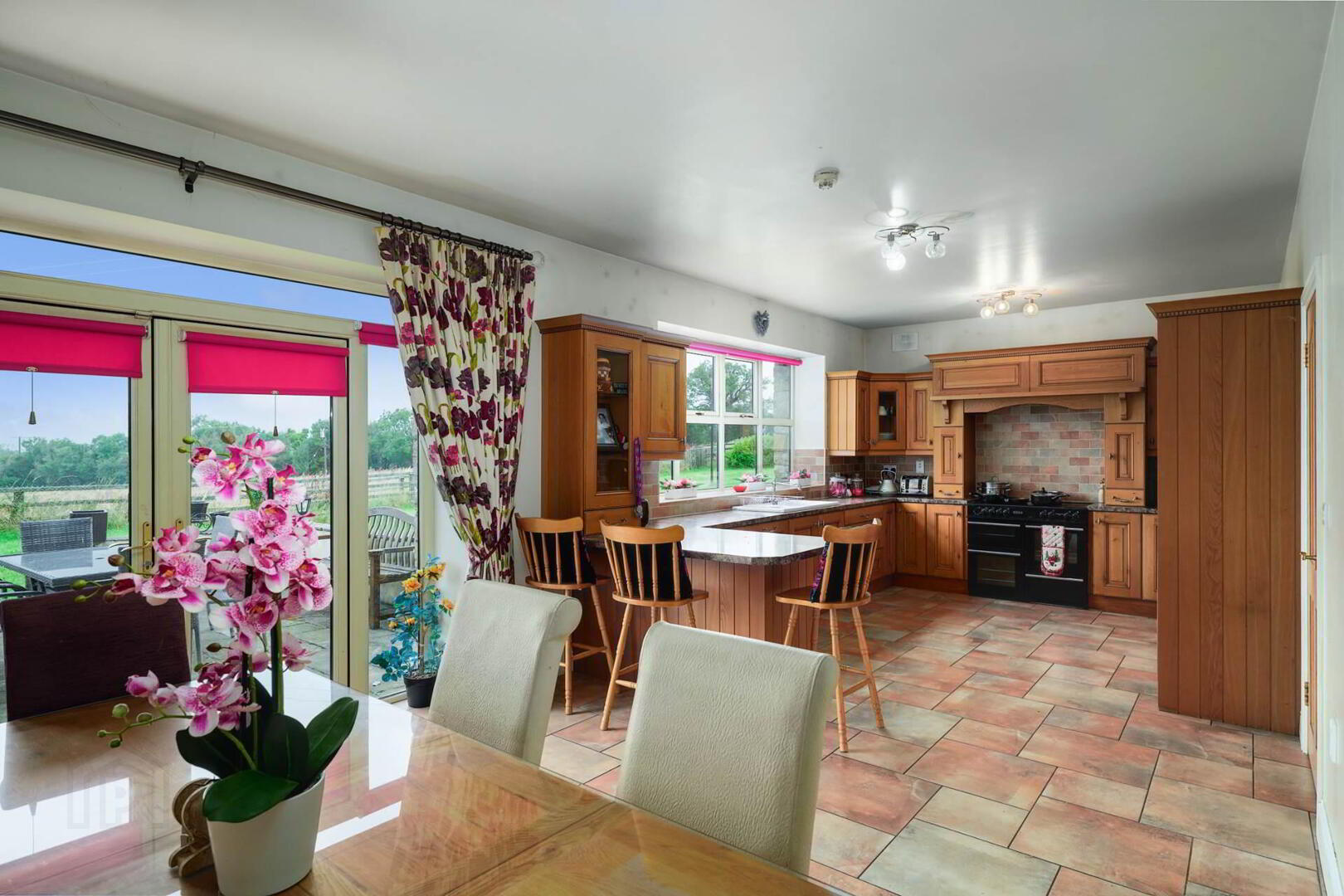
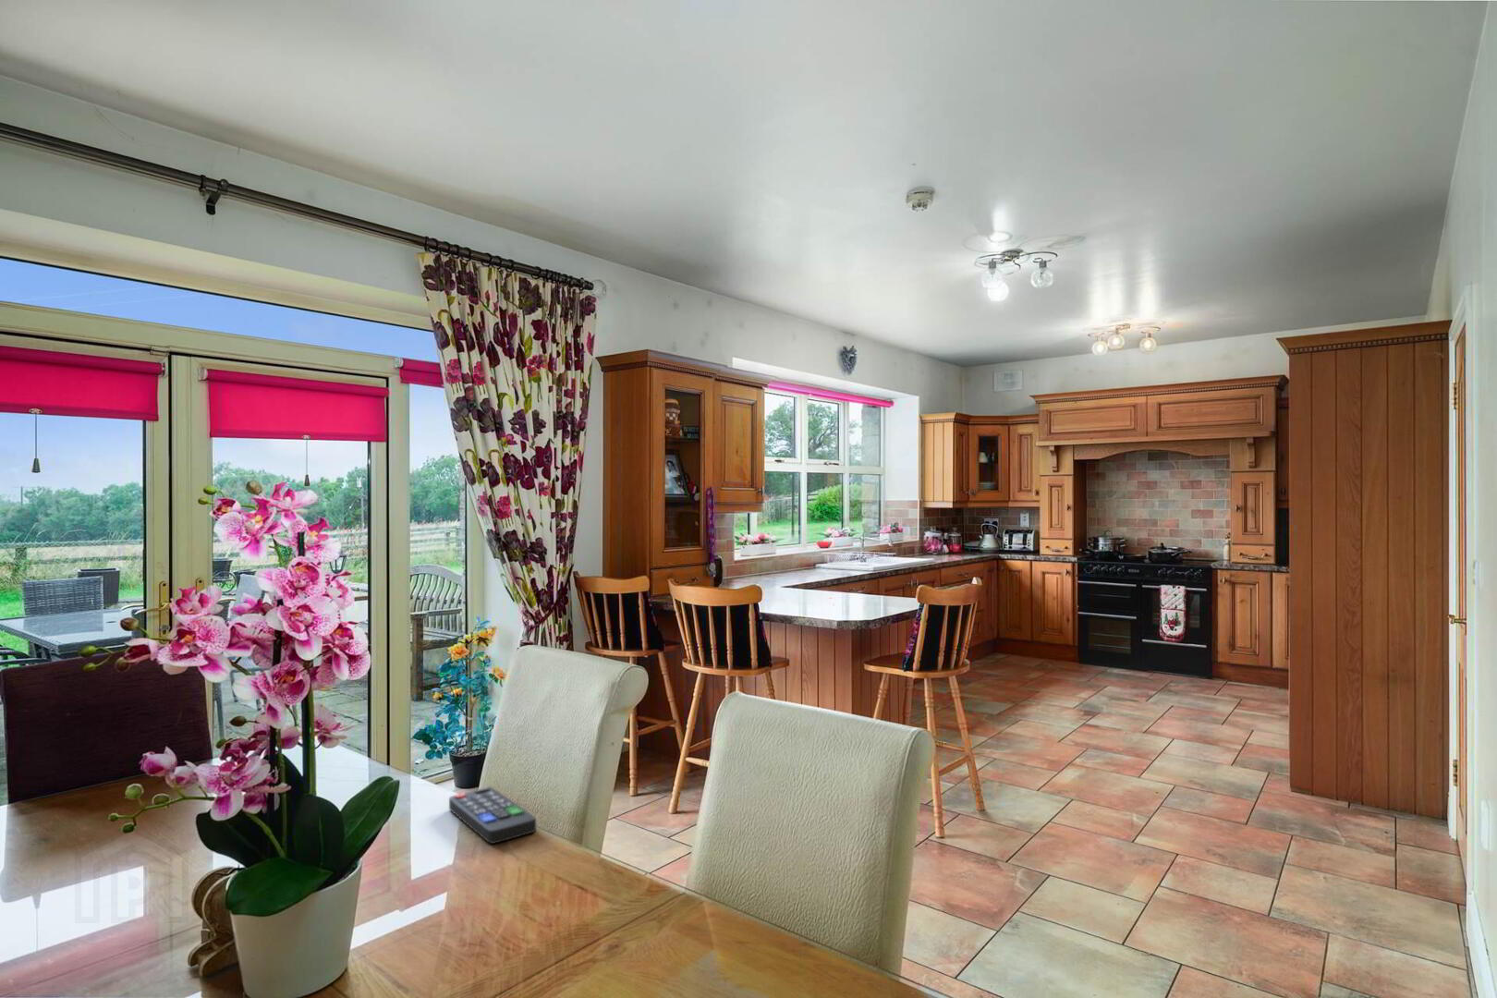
+ remote control (491, 812)
